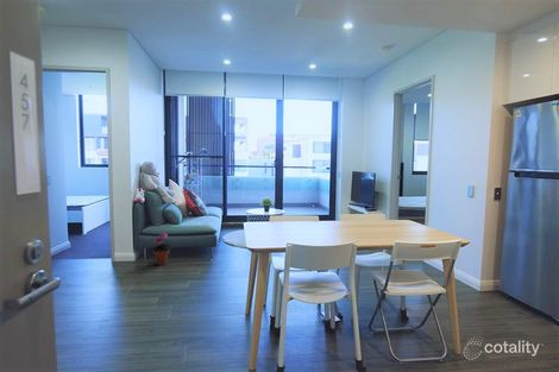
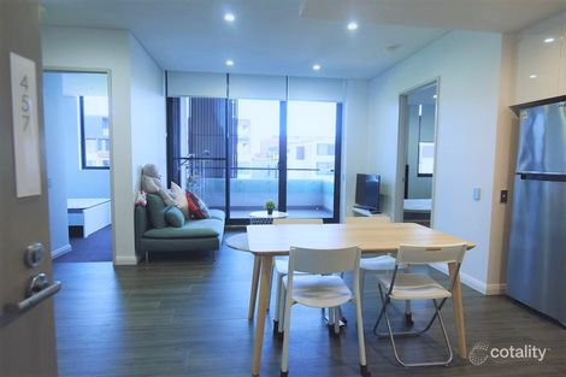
- potted plant (161, 247)
